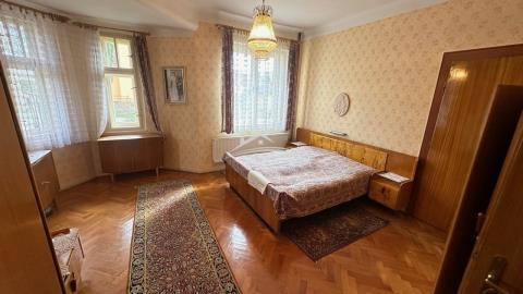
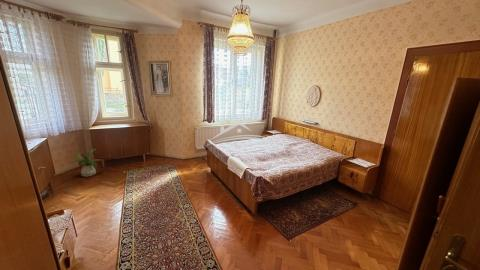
+ house plant (85, 161)
